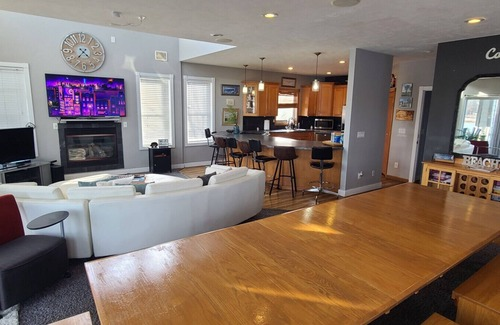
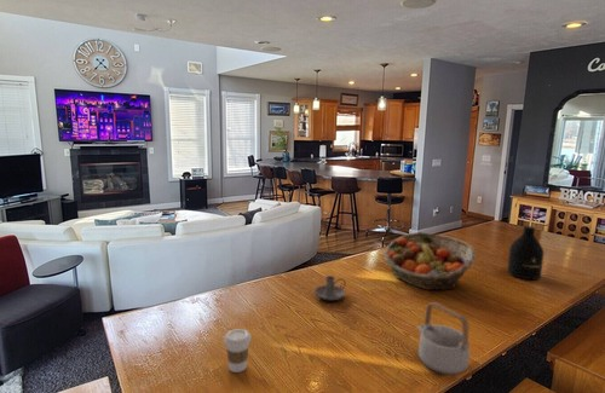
+ coffee cup (237, 351)
+ teapot (440, 334)
+ candle holder (332, 285)
+ bottle (526, 250)
+ fruit basket (426, 259)
